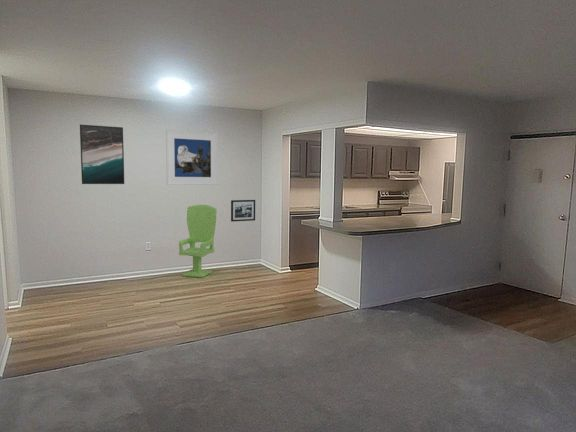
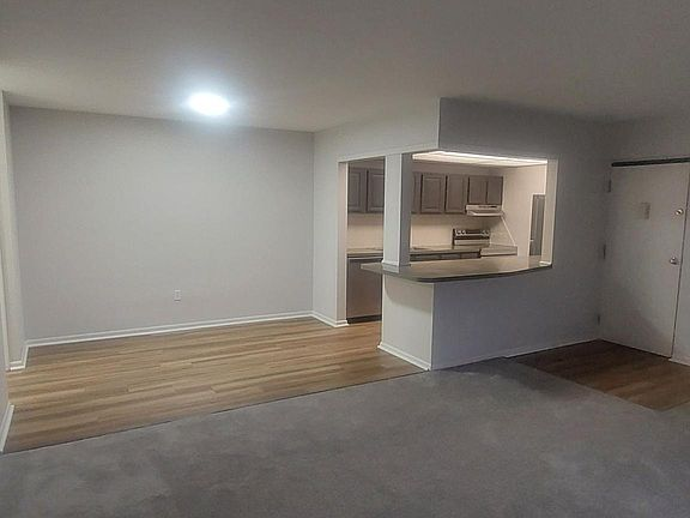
- chair (197, 240)
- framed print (192, 158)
- picture frame (243, 210)
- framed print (102, 155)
